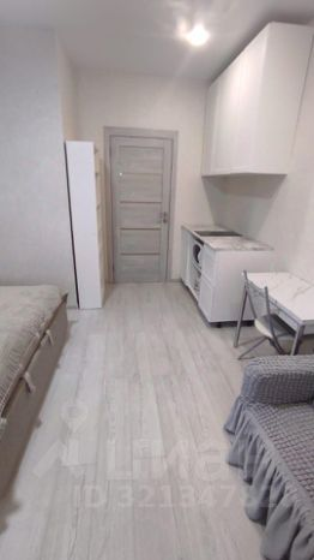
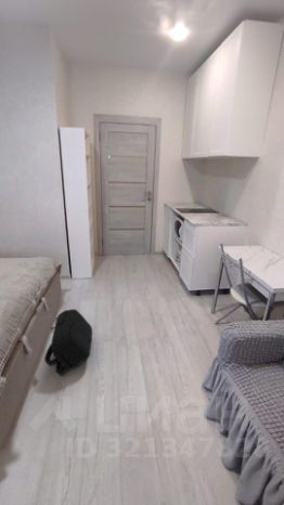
+ backpack (67, 339)
